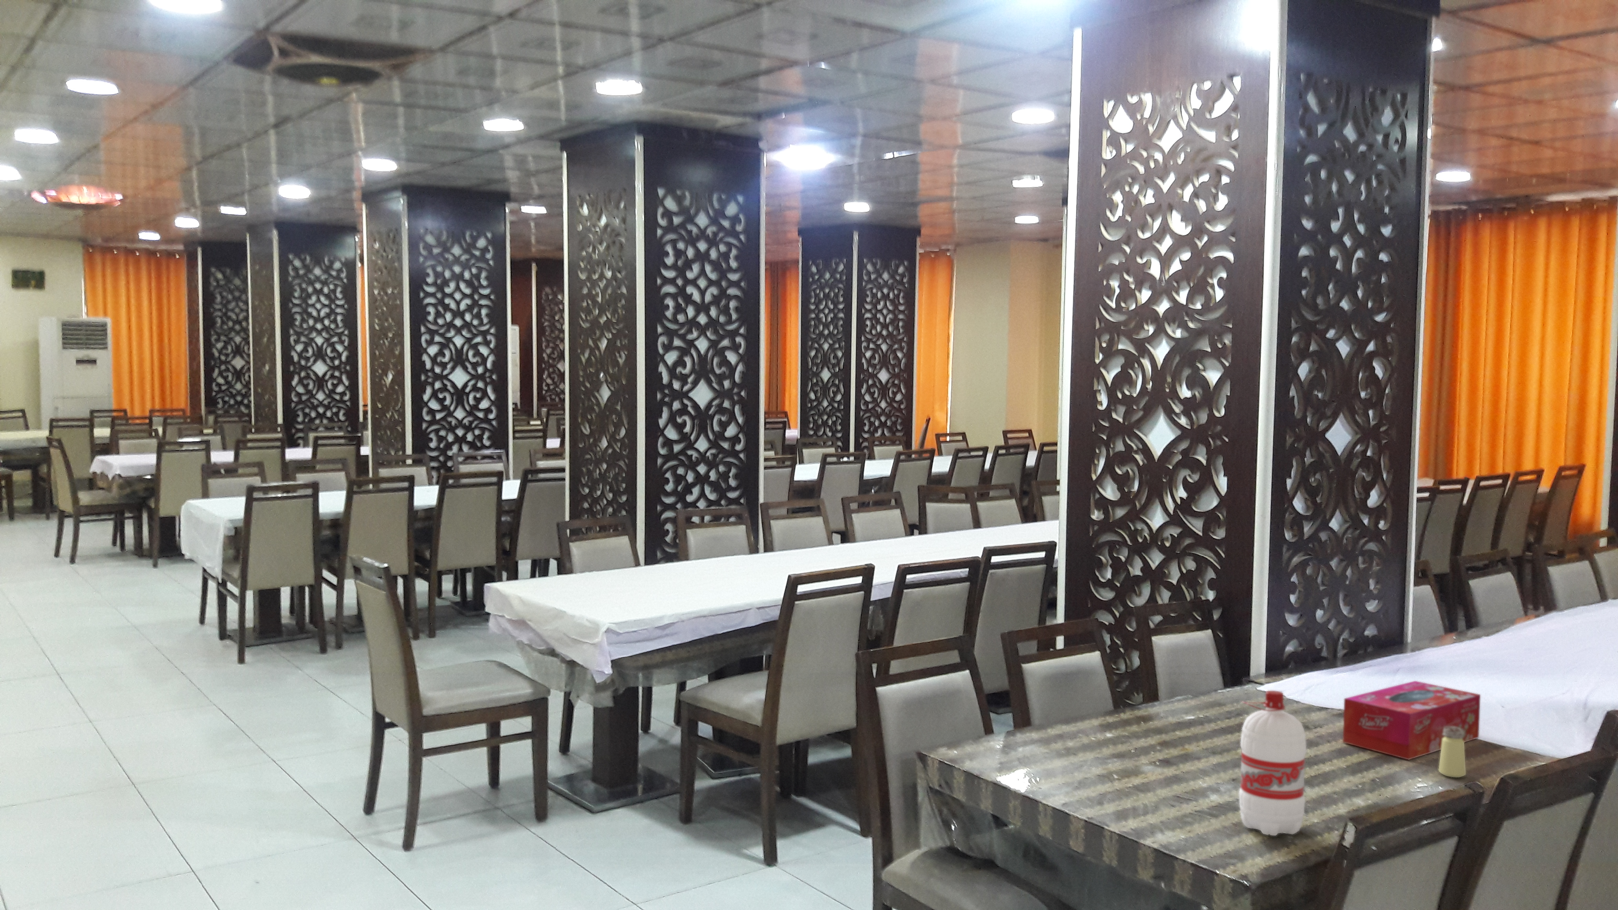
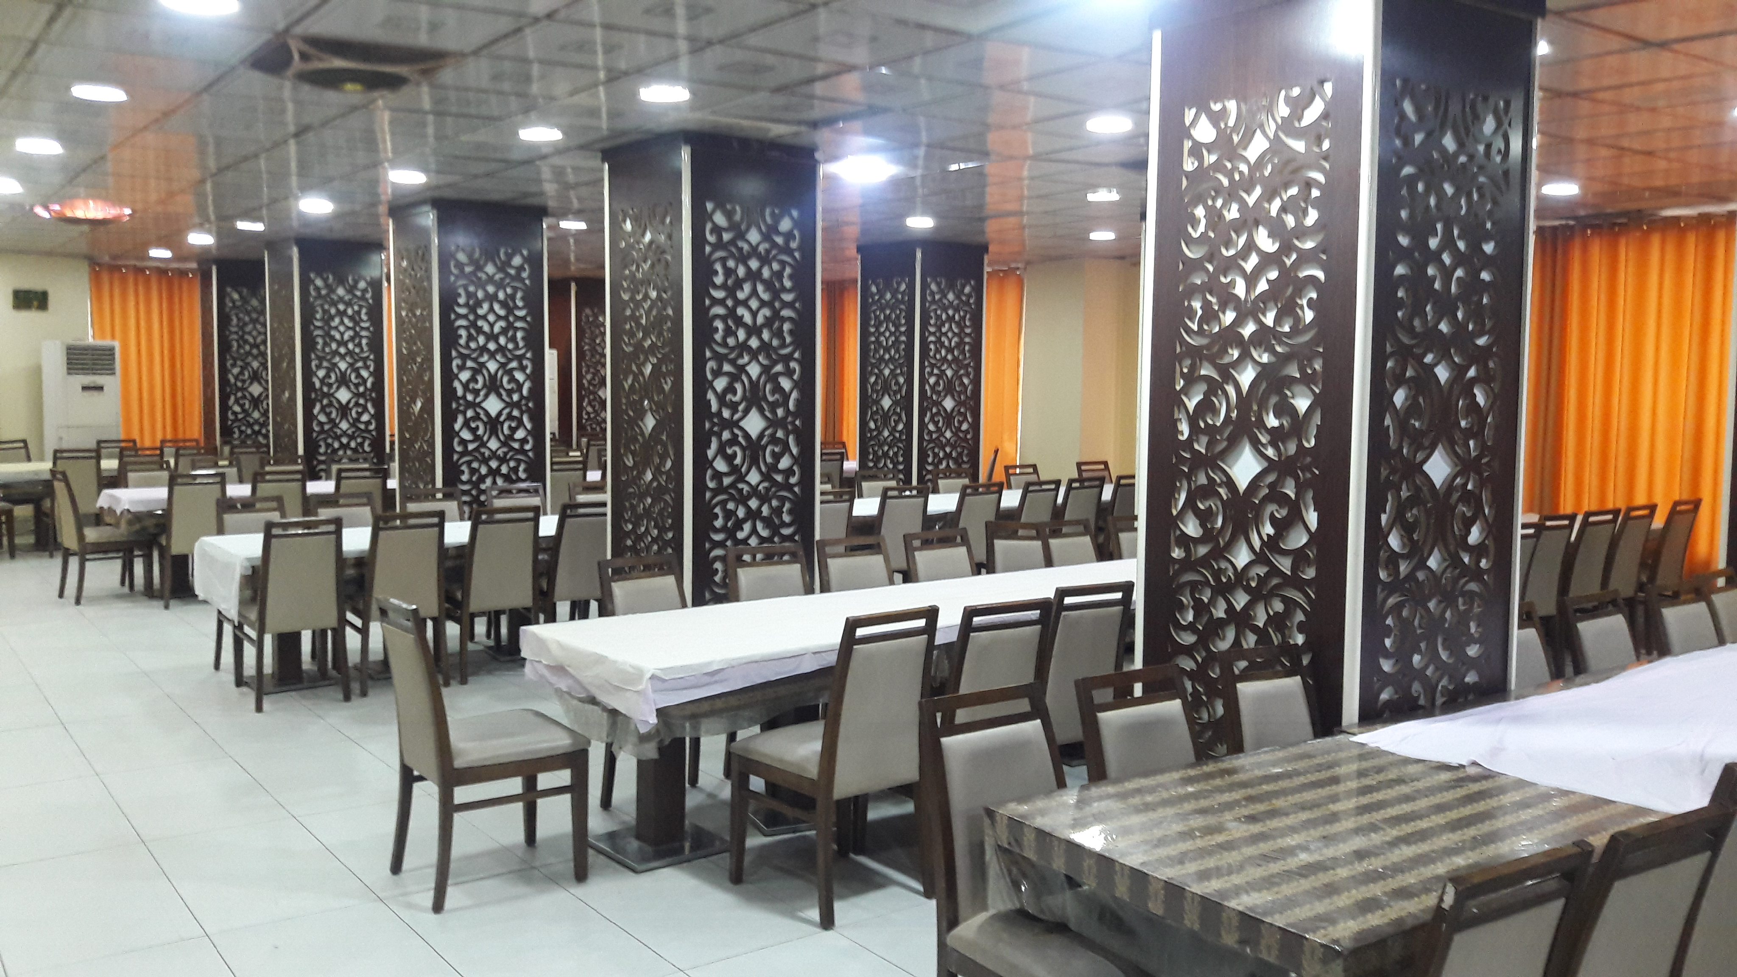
- tissue box (1411, 718)
- water bottle (1272, 760)
- saltshaker (1452, 751)
